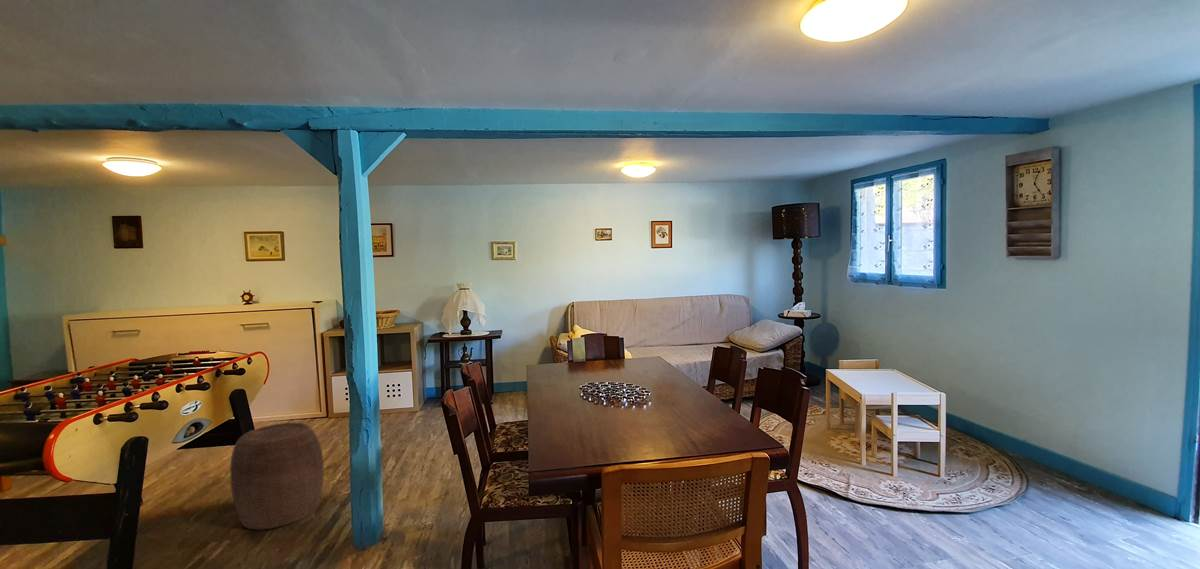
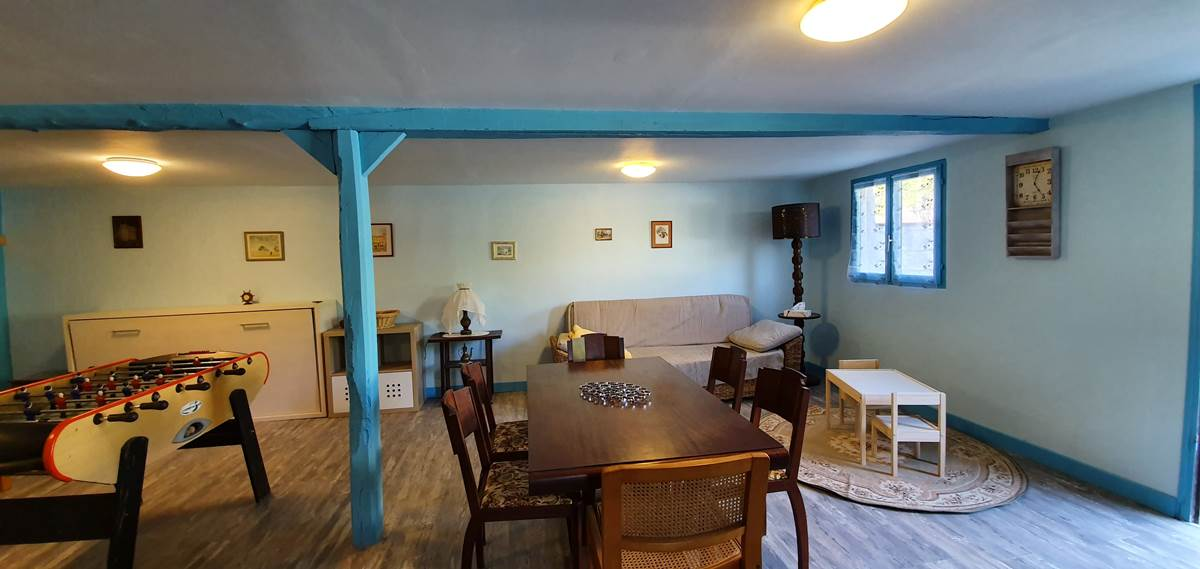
- stool (279, 471)
